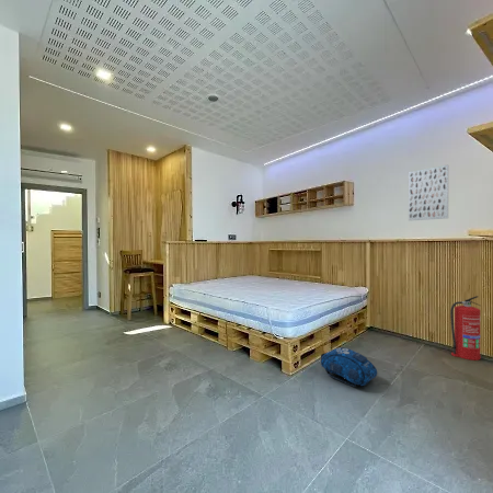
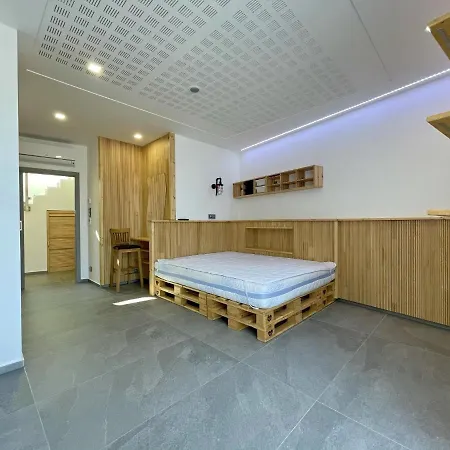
- backpack (345, 364)
- fire extinguisher (466, 325)
- wall art (427, 194)
